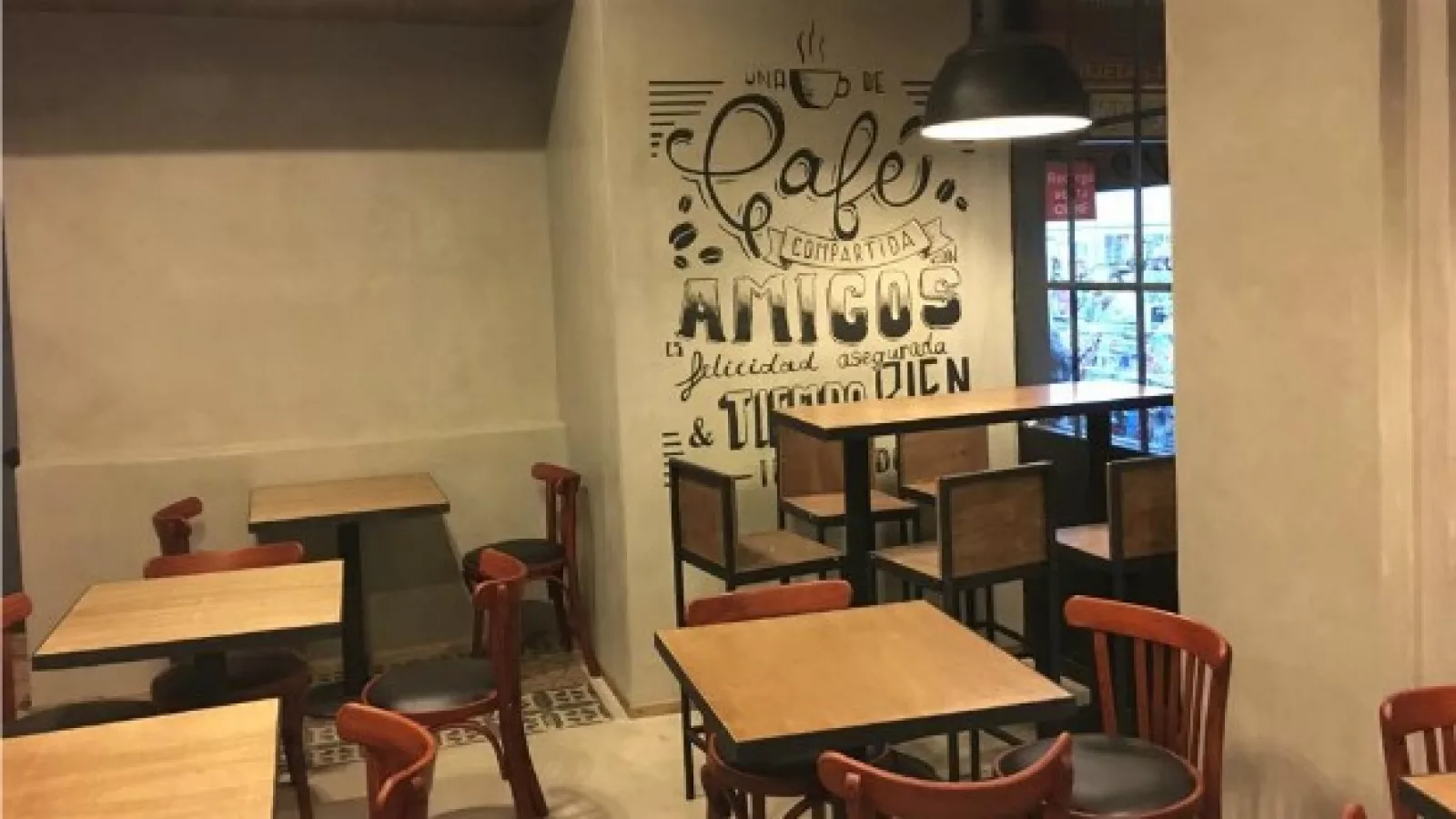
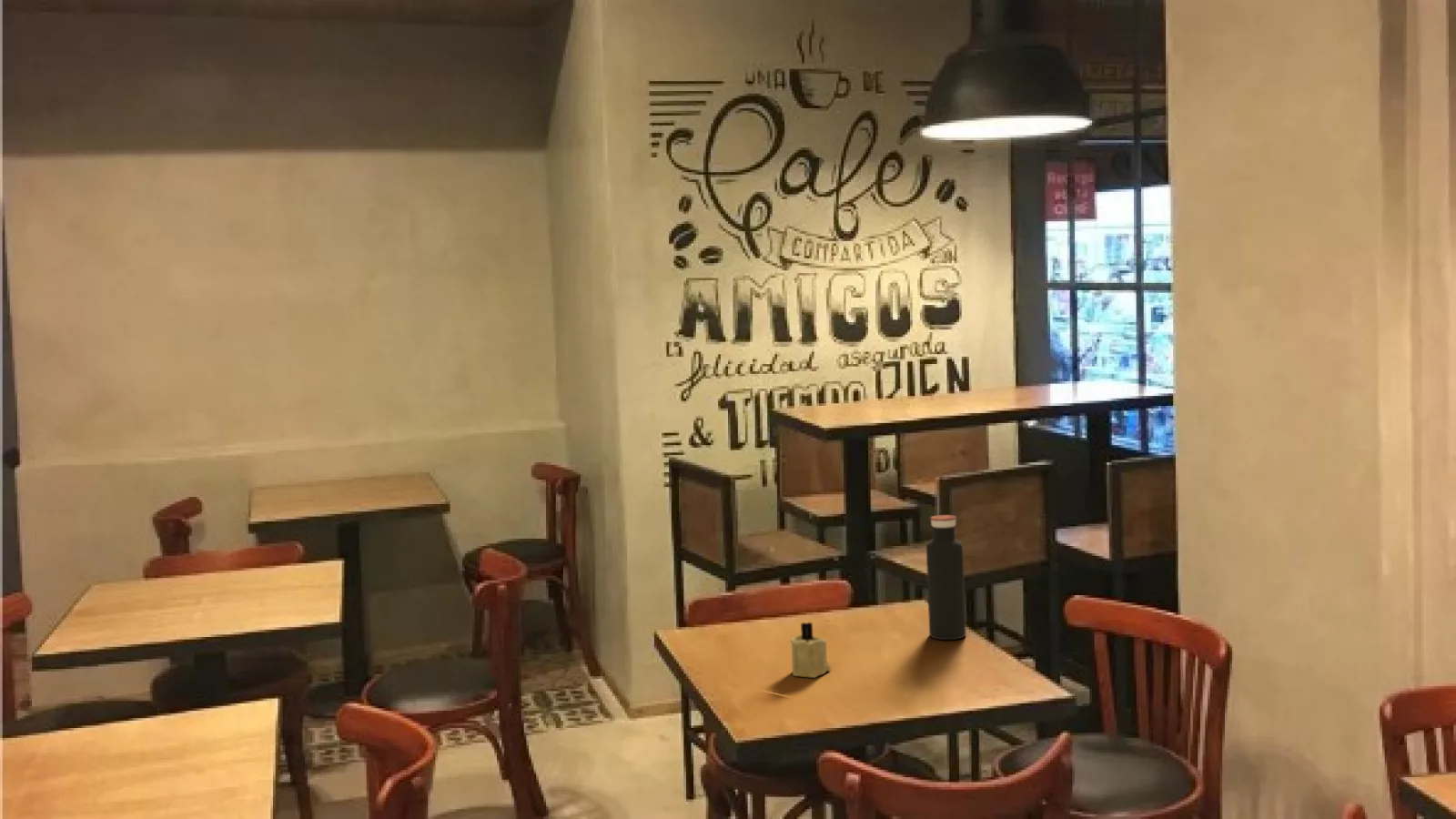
+ candle (810, 647)
+ water bottle (945, 576)
